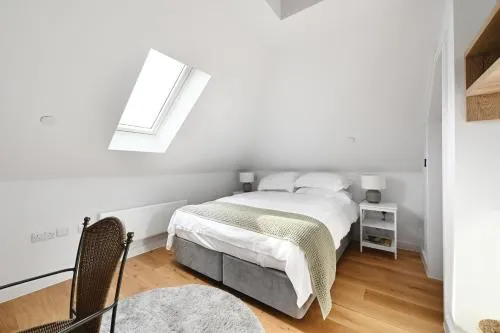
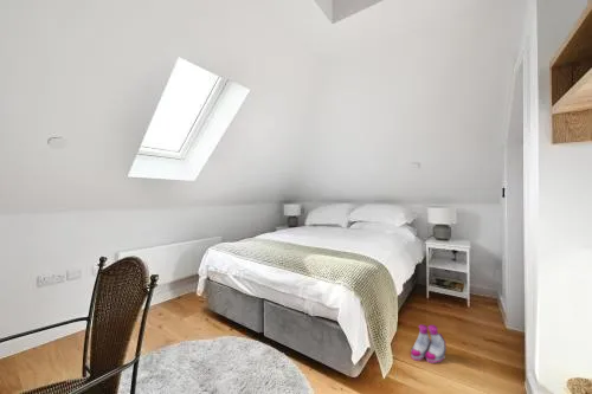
+ boots (427, 340)
